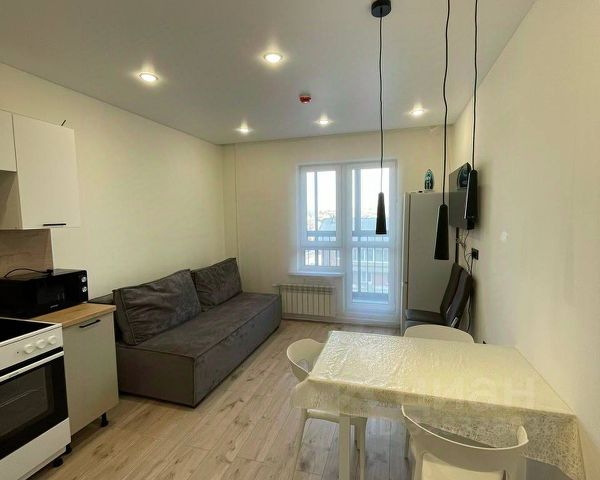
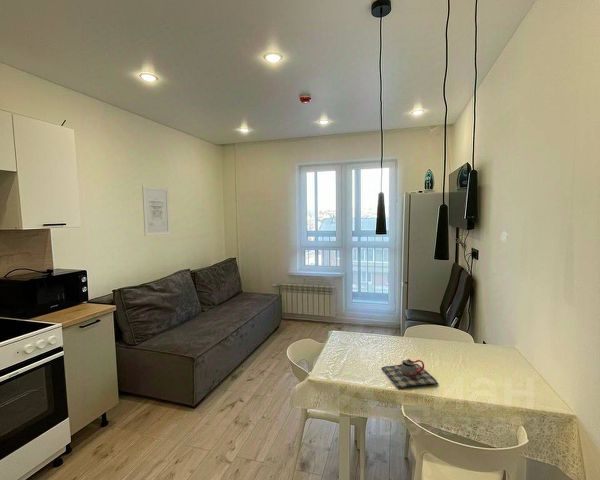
+ wall art (156, 211)
+ teapot (408, 367)
